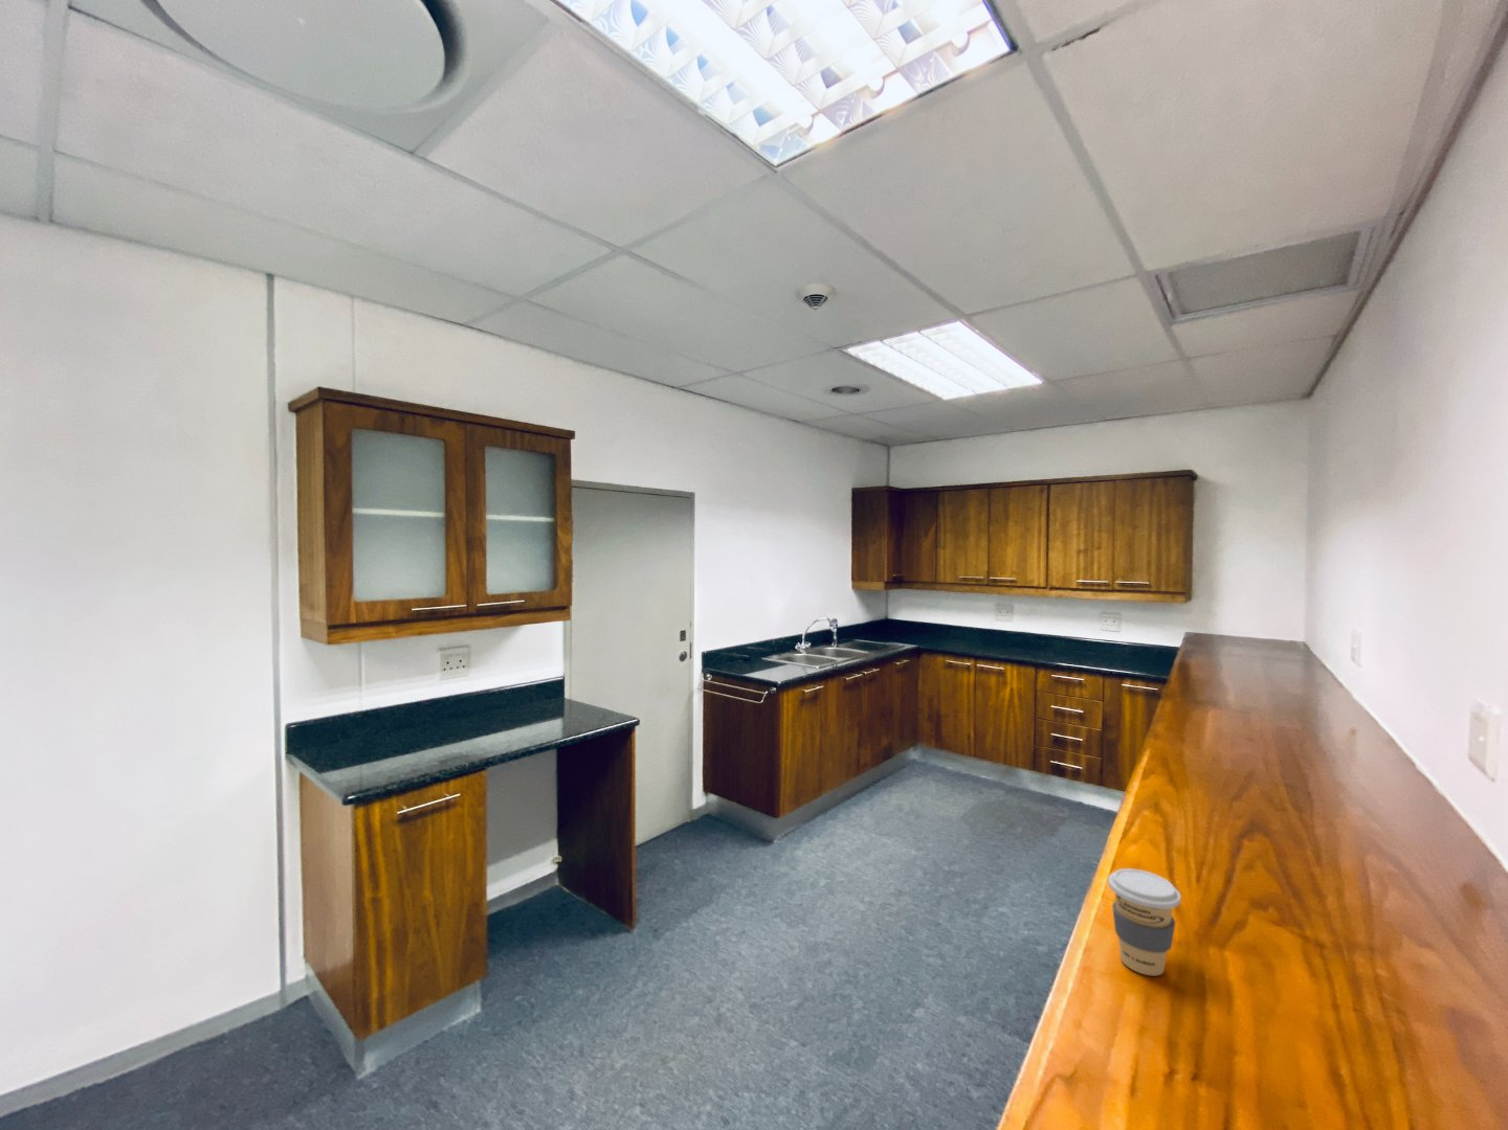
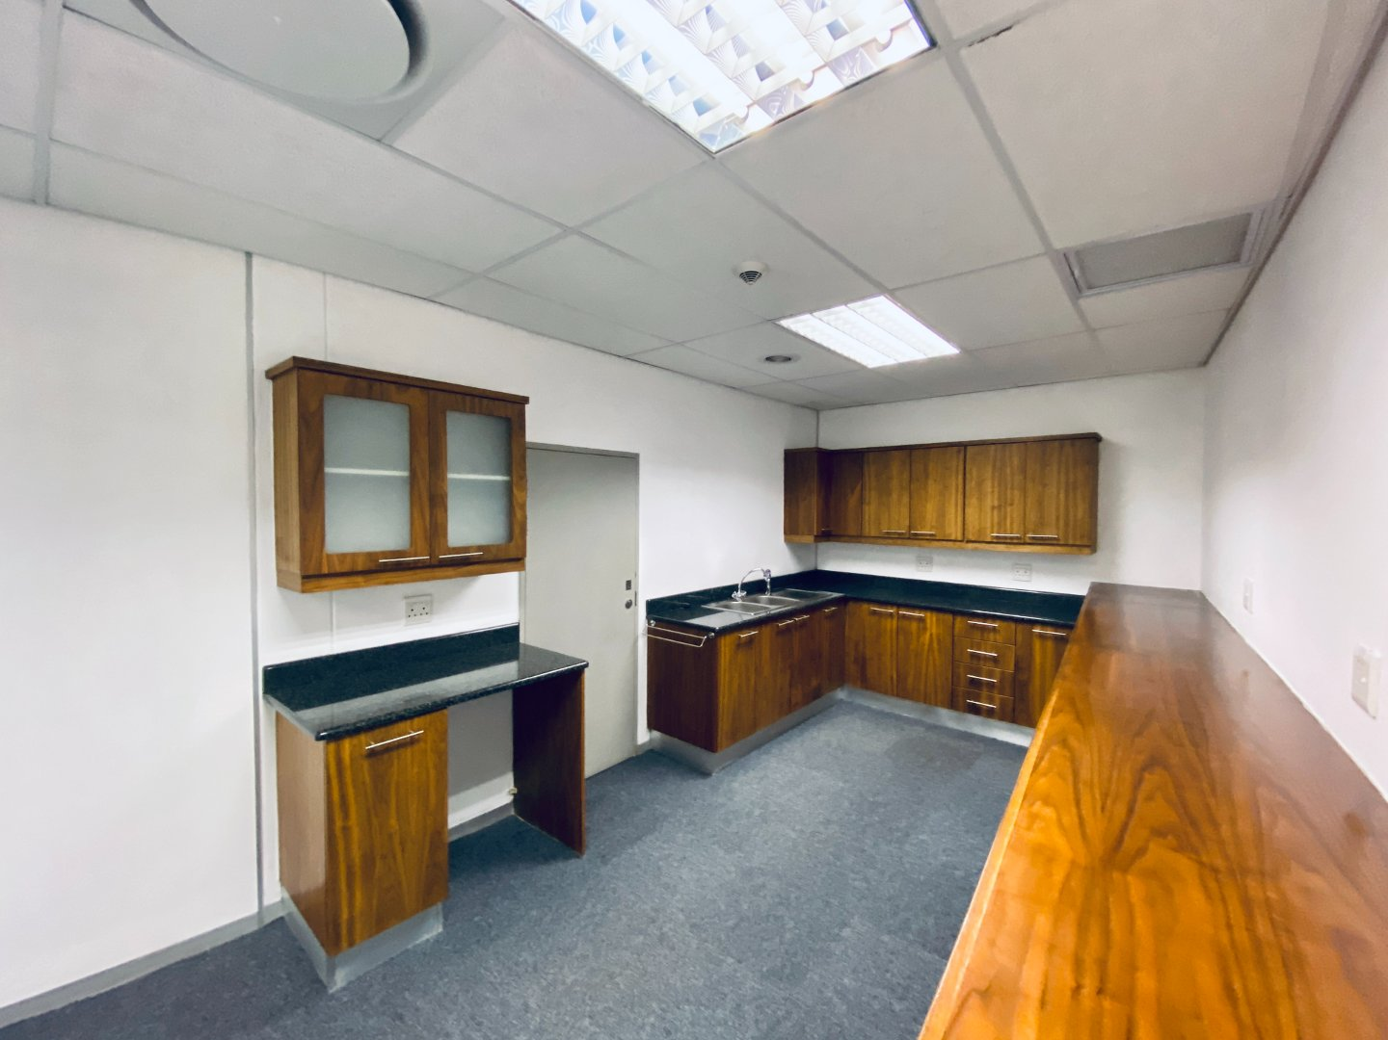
- coffee cup (1142, 922)
